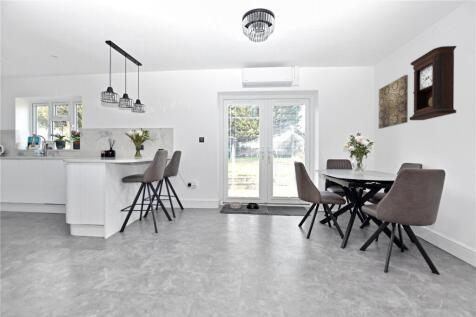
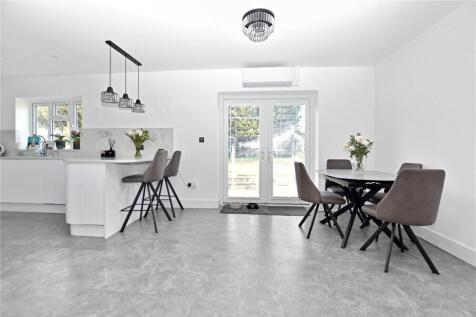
- wall art (391, 104)
- pendulum clock (429, 86)
